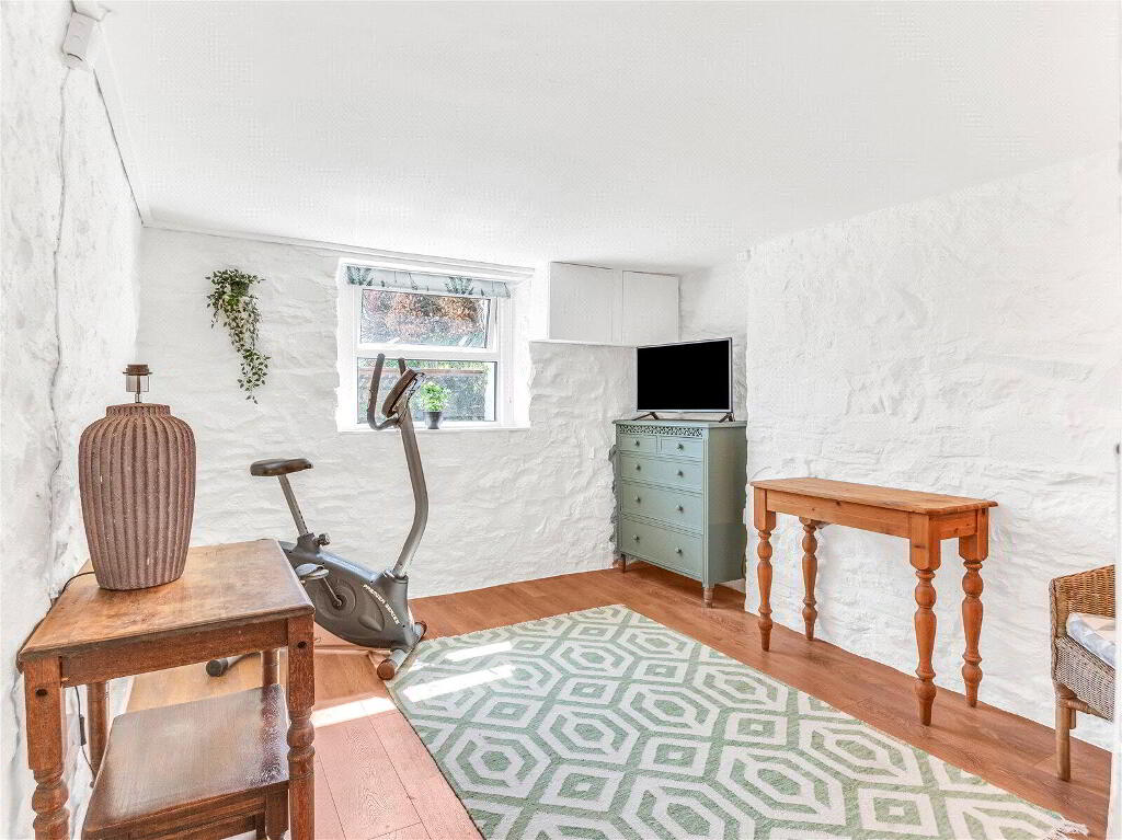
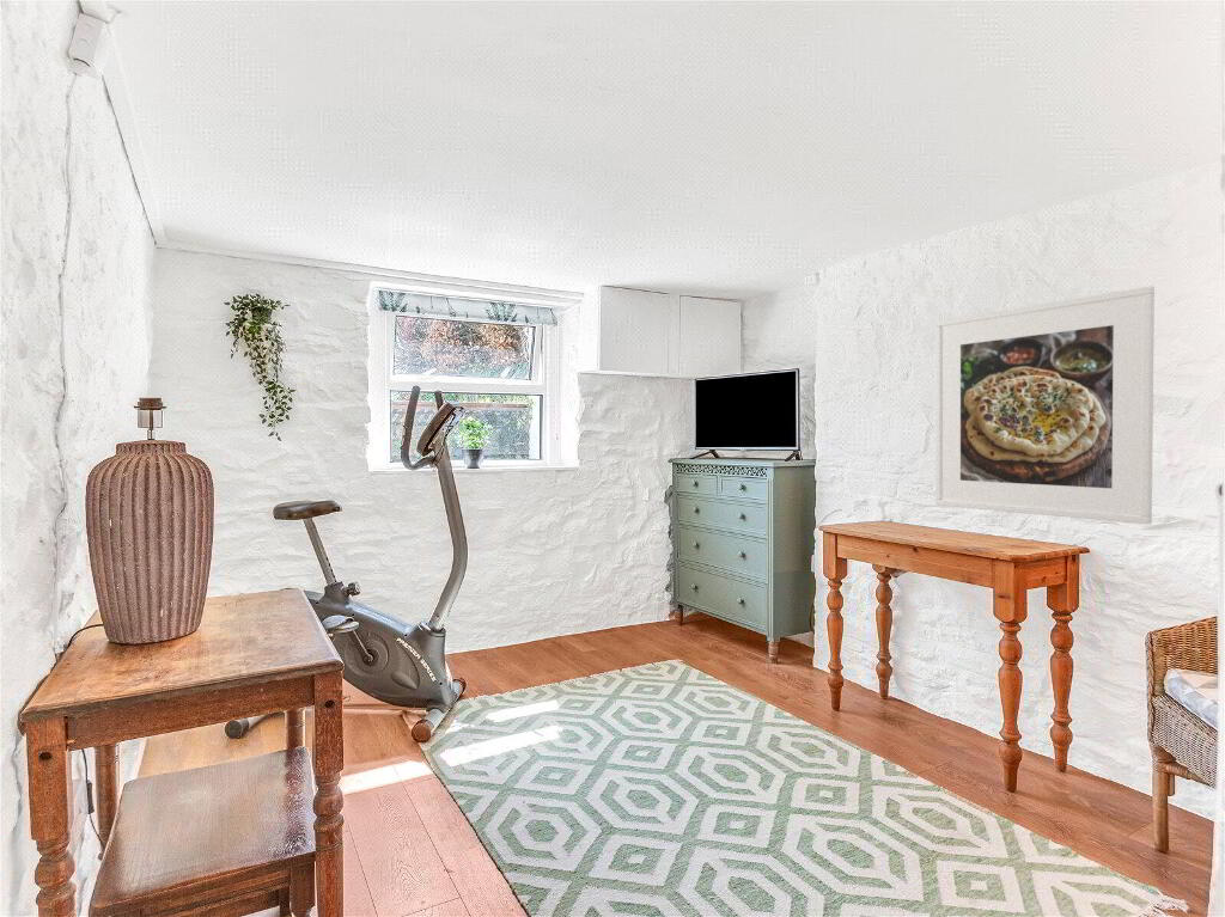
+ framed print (1030, 410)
